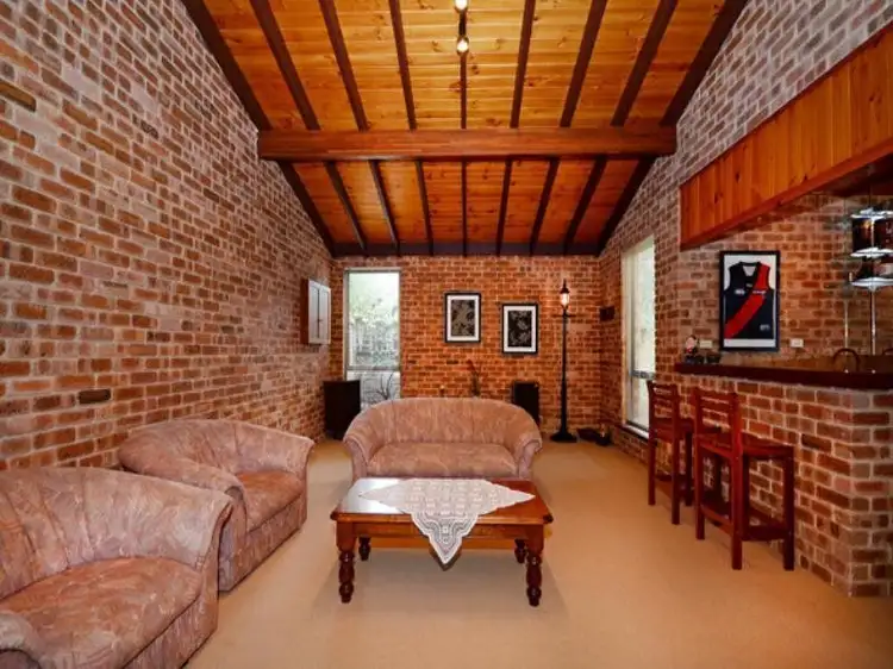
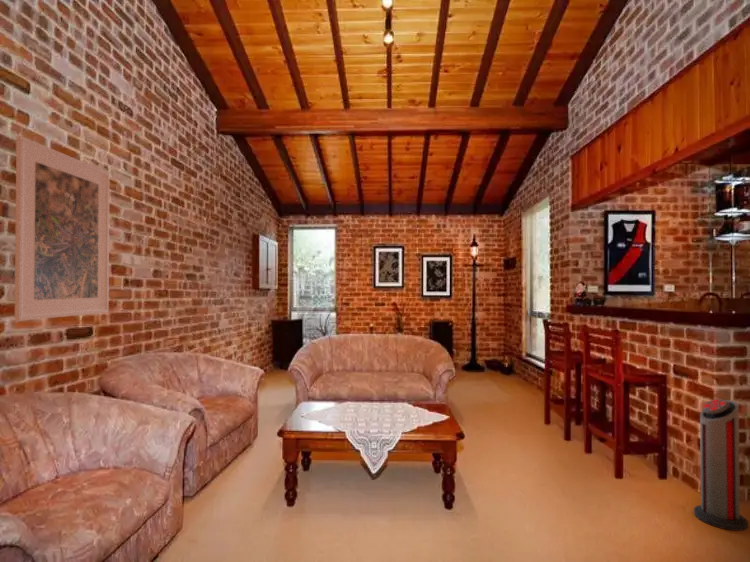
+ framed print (68, 236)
+ air purifier (719, 459)
